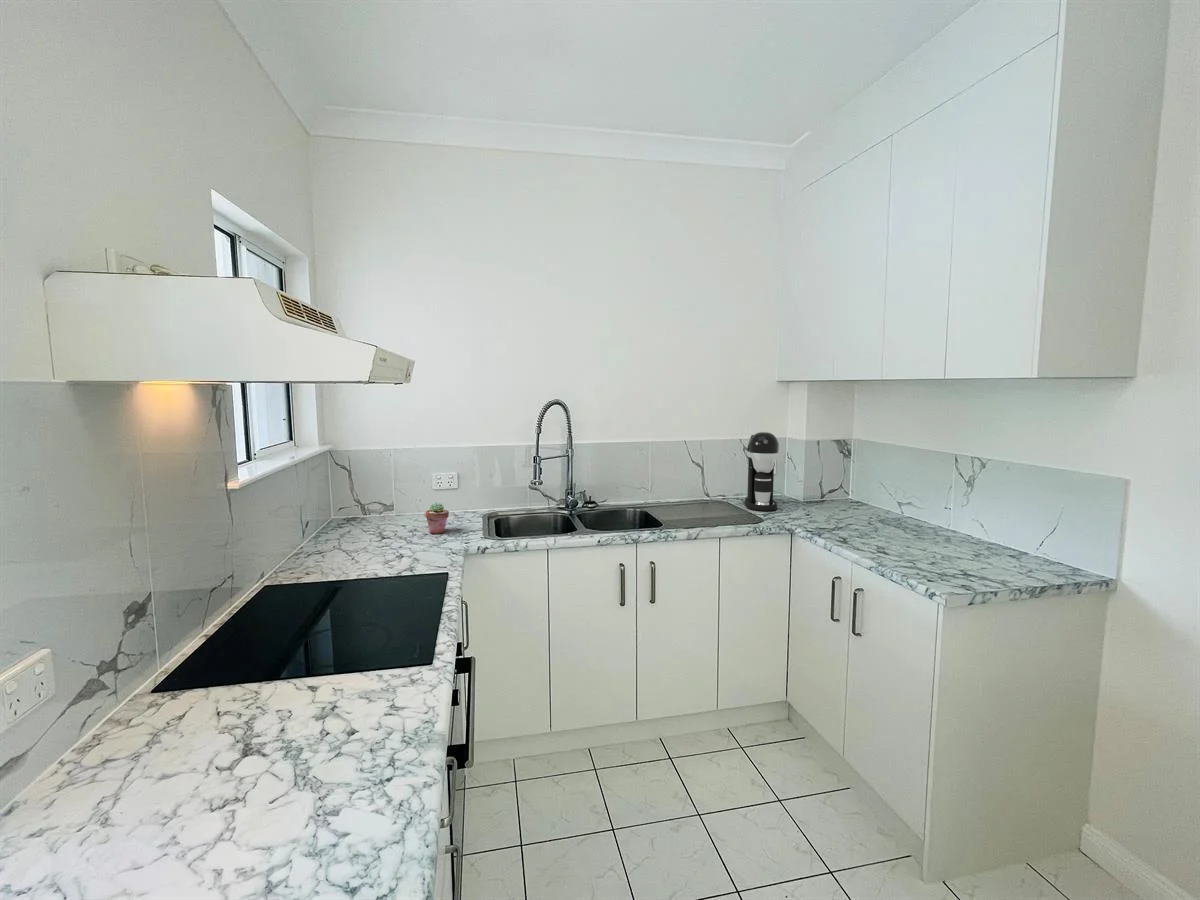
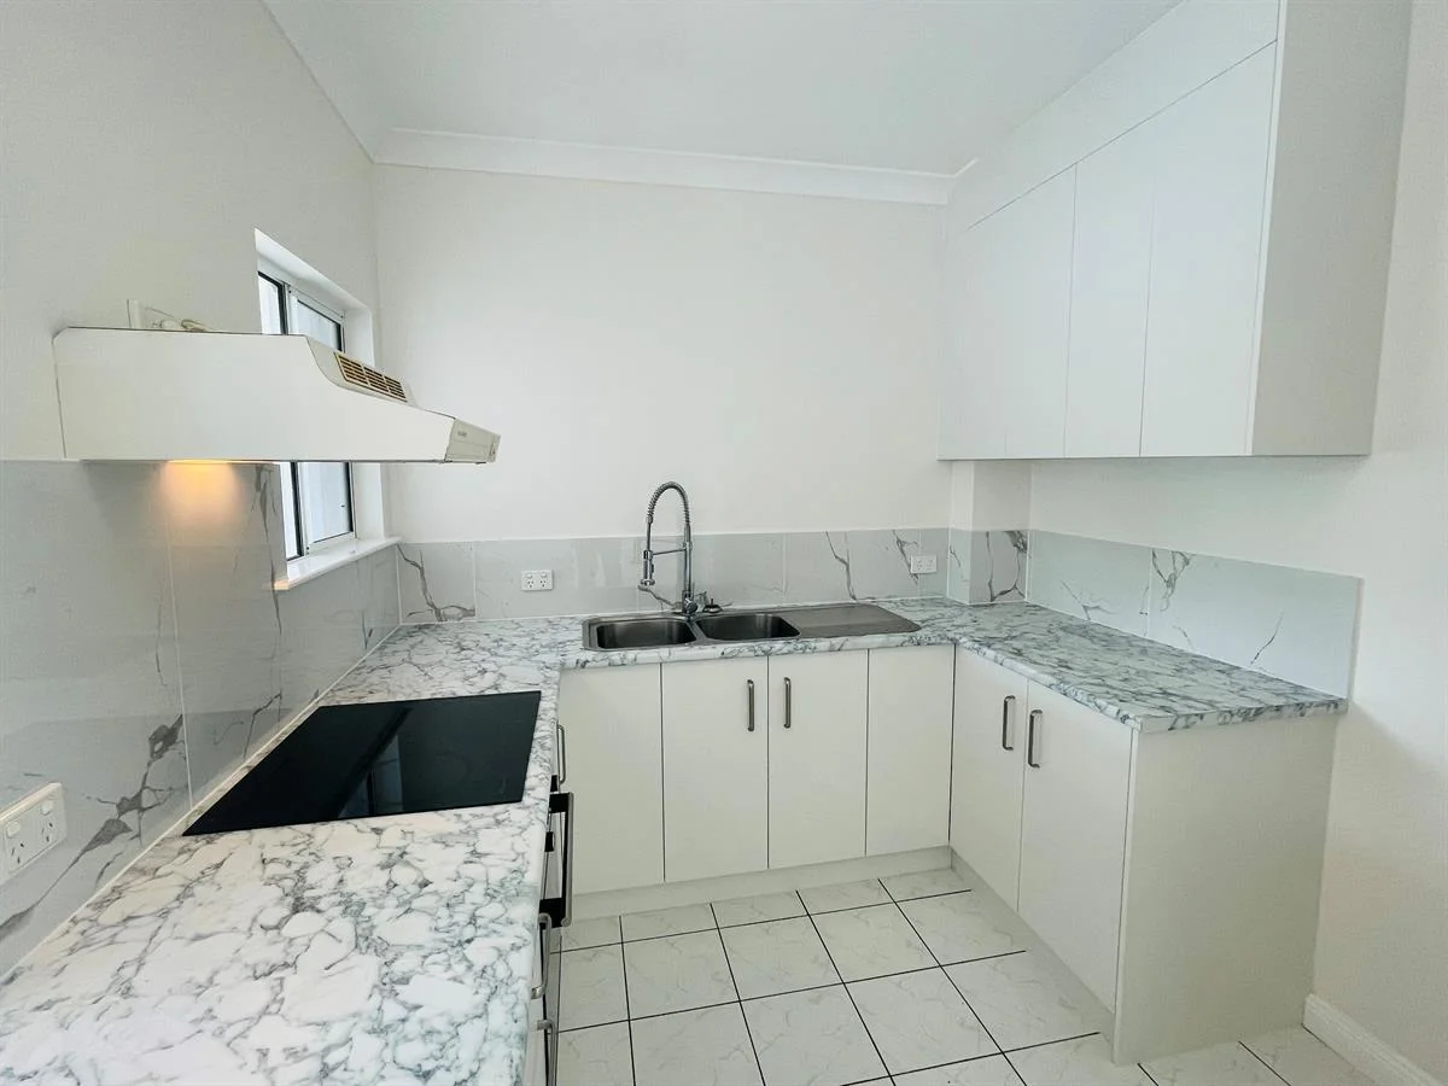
- potted succulent (437, 517)
- coffee maker (761, 468)
